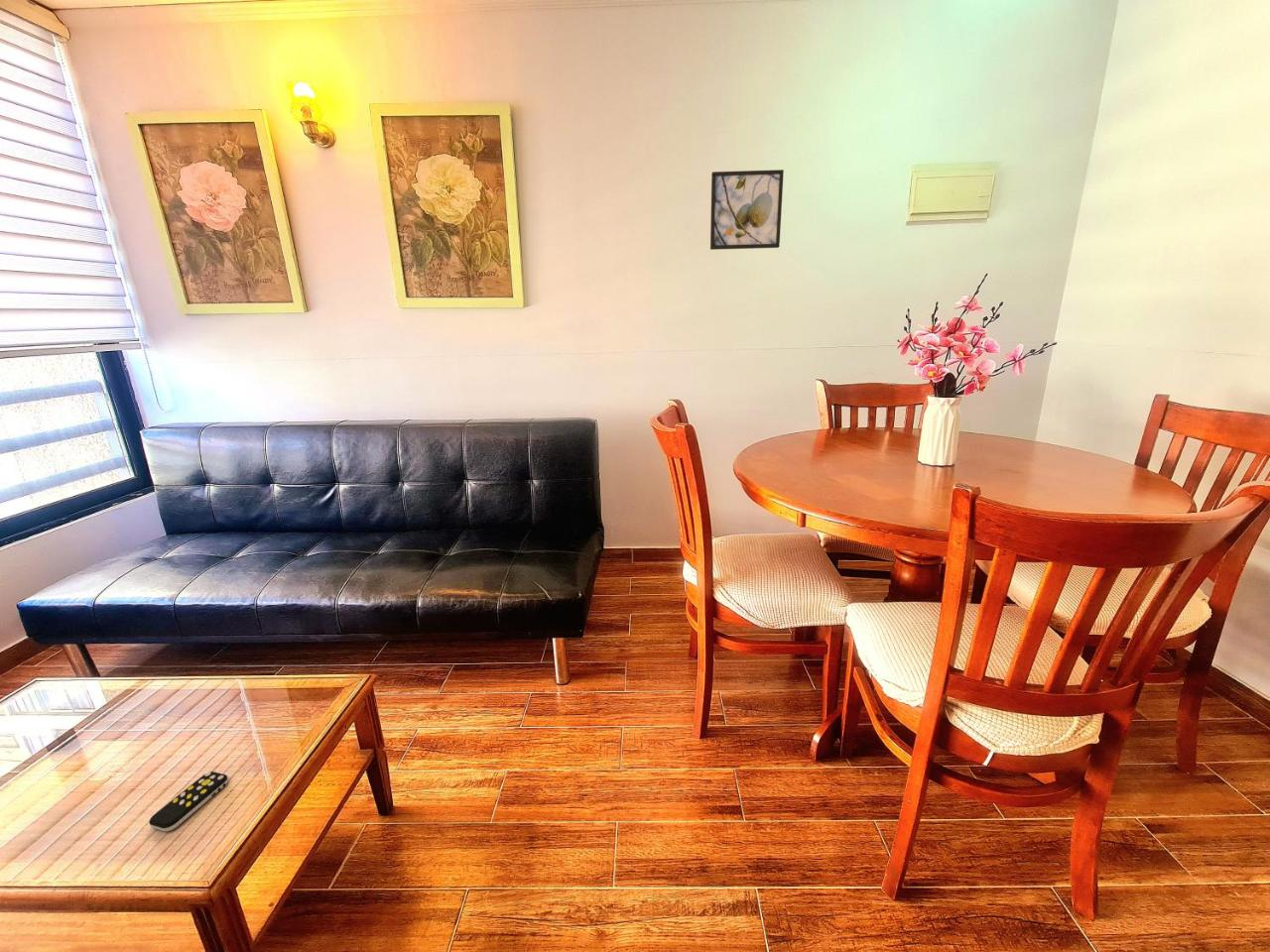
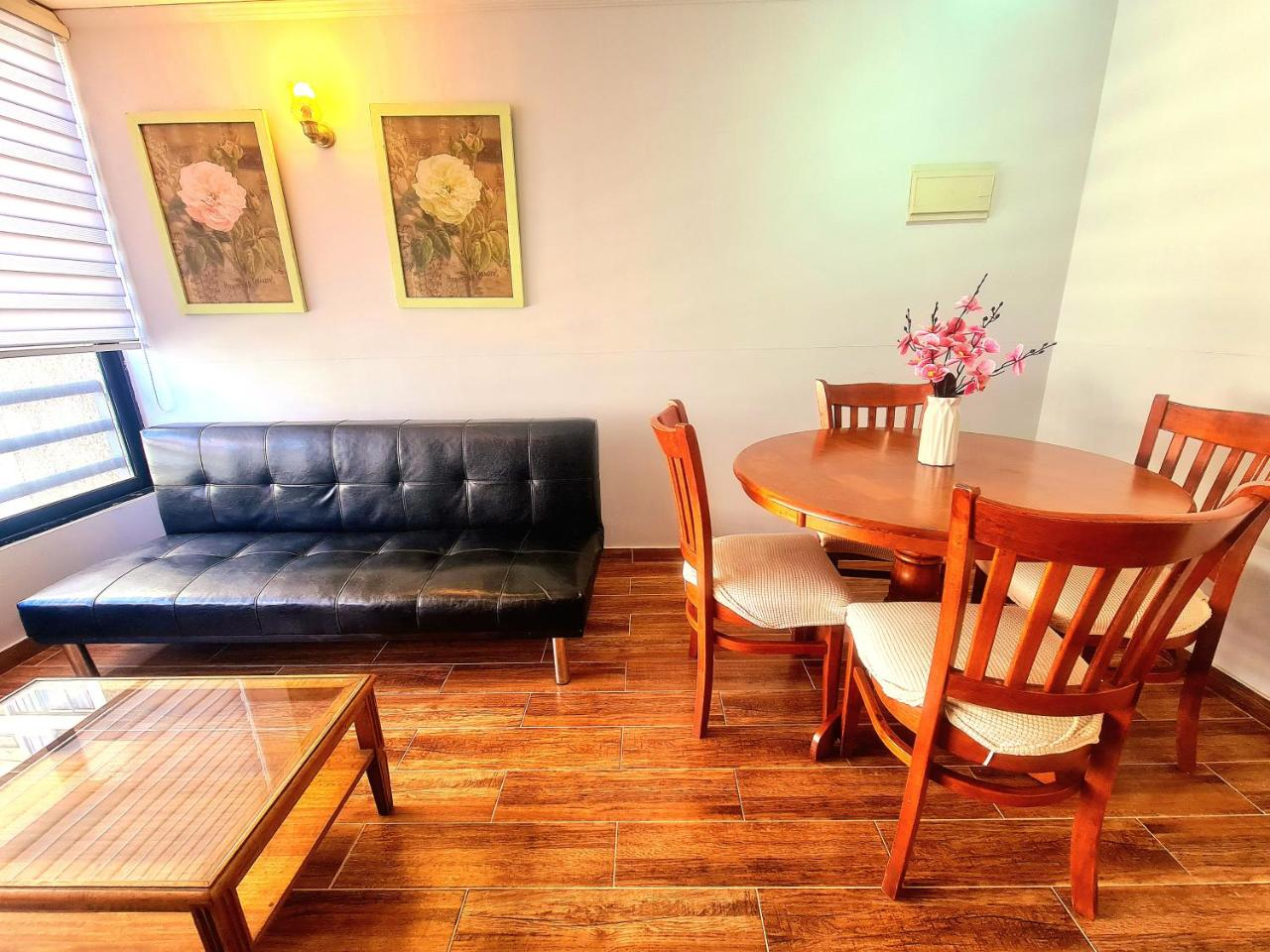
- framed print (745, 210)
- remote control (190, 799)
